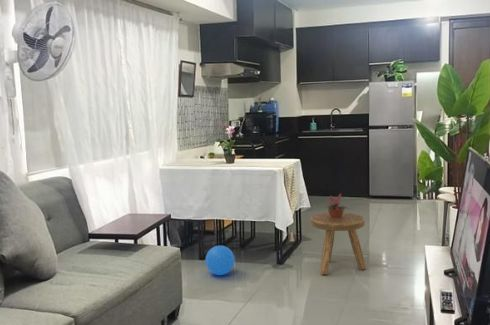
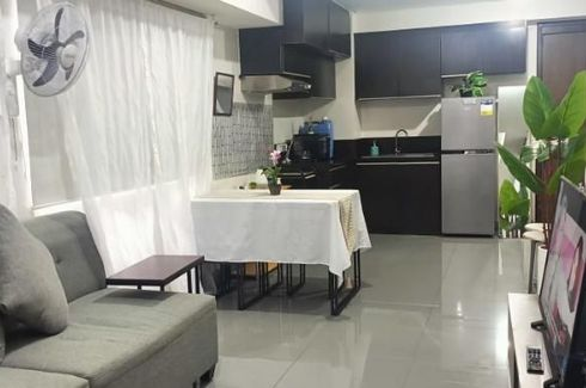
- ball (220, 260)
- stool (333, 242)
- potted plant (336, 204)
